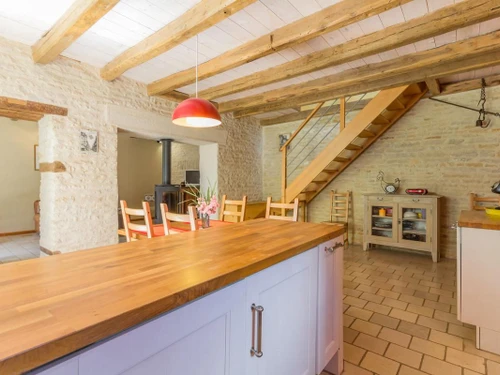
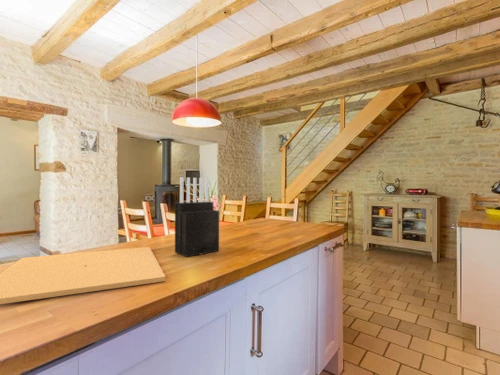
+ knife block (198, 214)
+ cutting board (85, 267)
